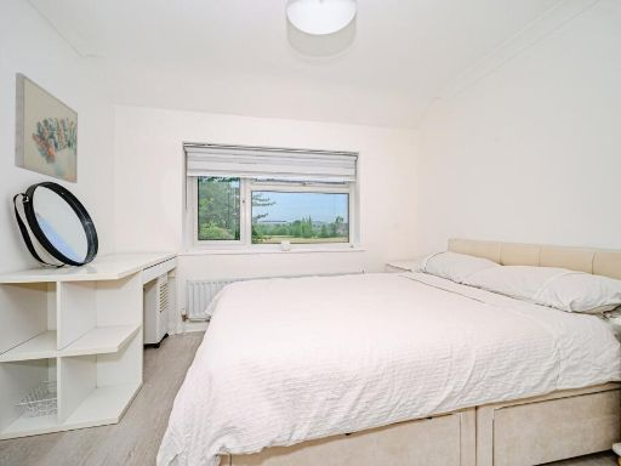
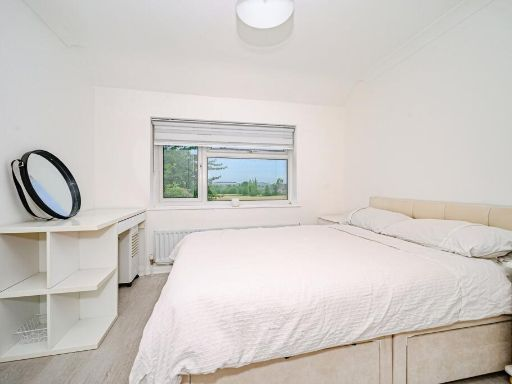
- wall art (50, 135)
